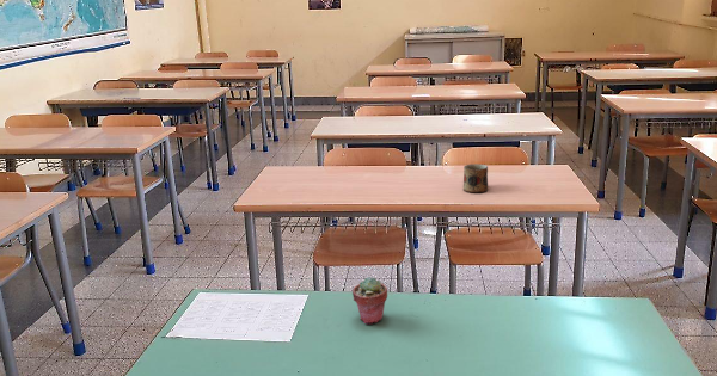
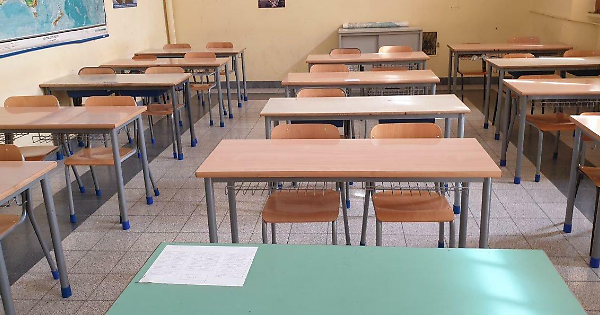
- potted succulent (369, 297)
- mug (476, 177)
